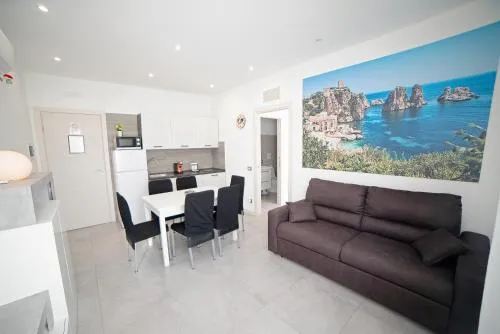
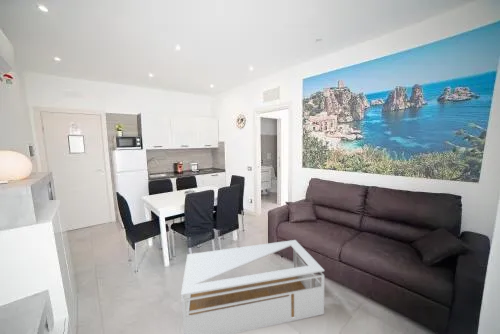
+ coffee table (250, 282)
